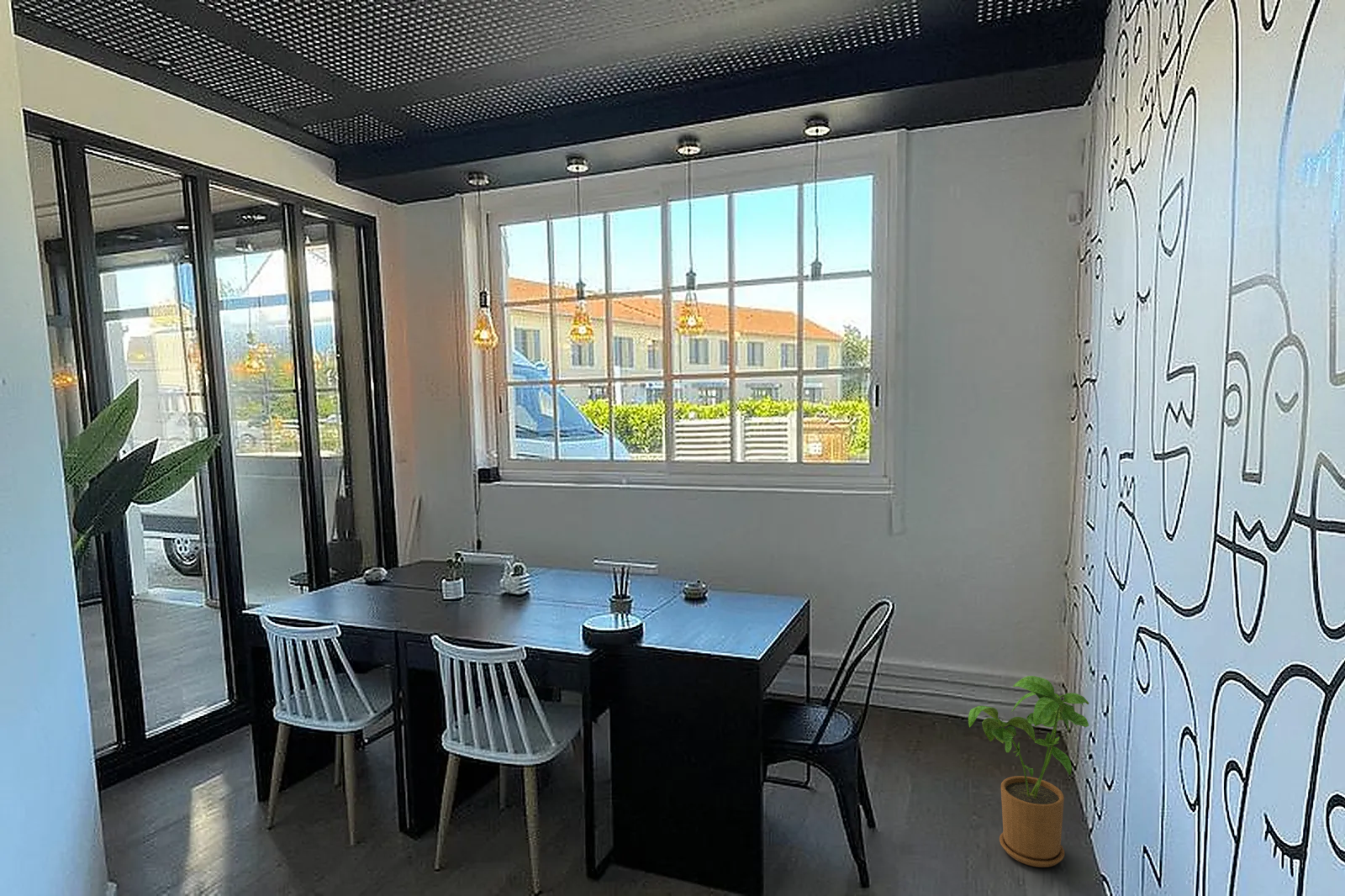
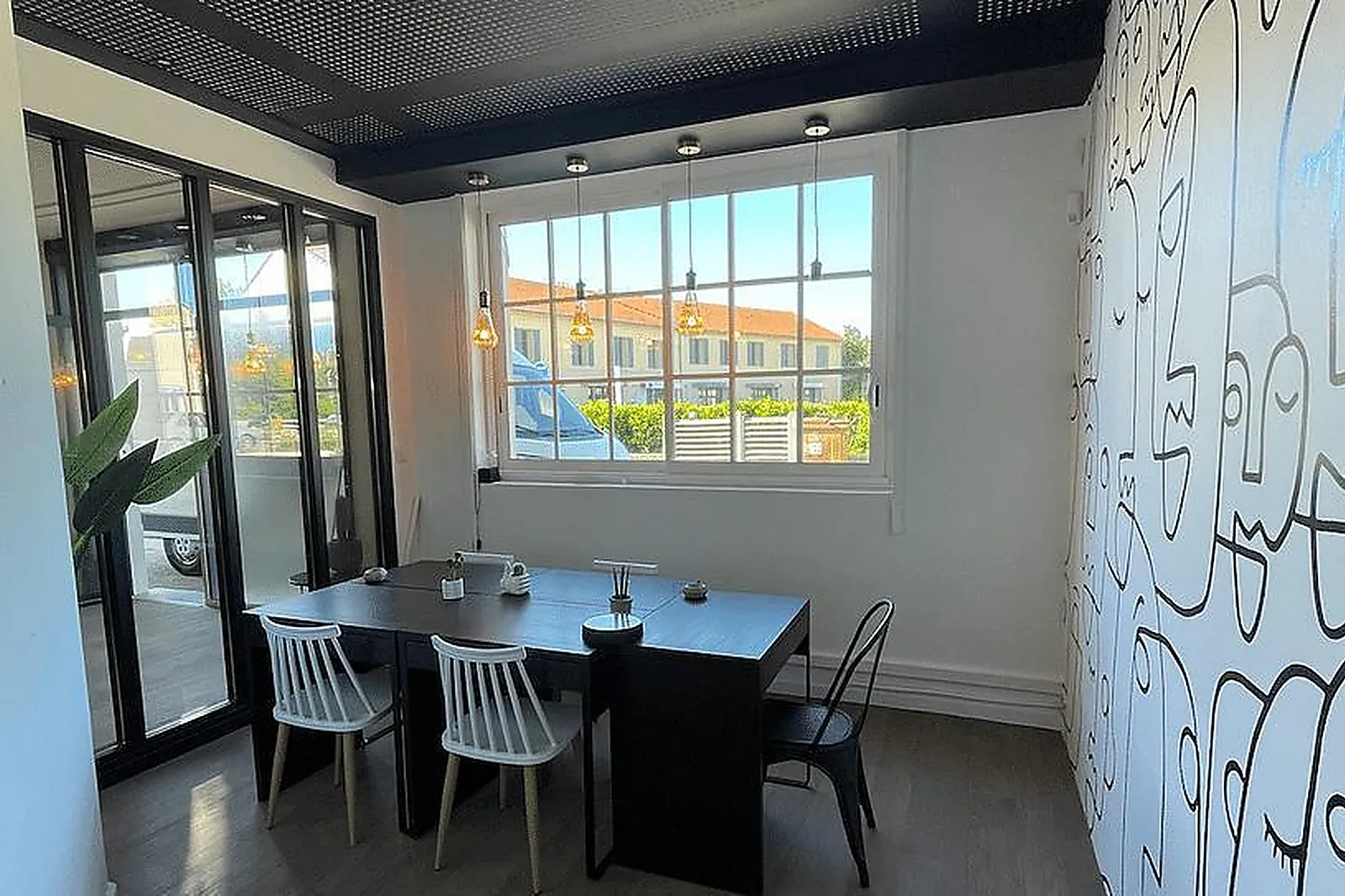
- house plant (1025, 765)
